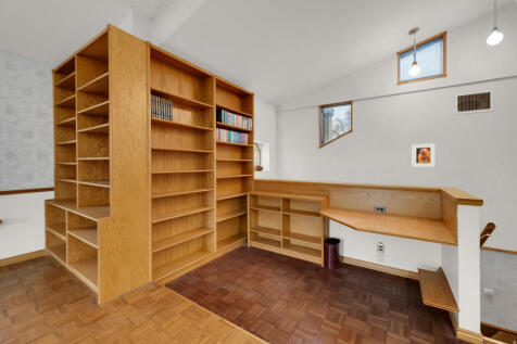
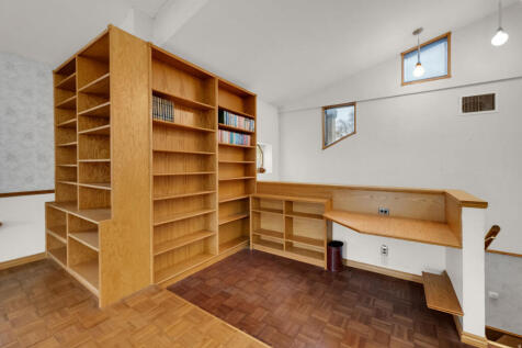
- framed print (423, 155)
